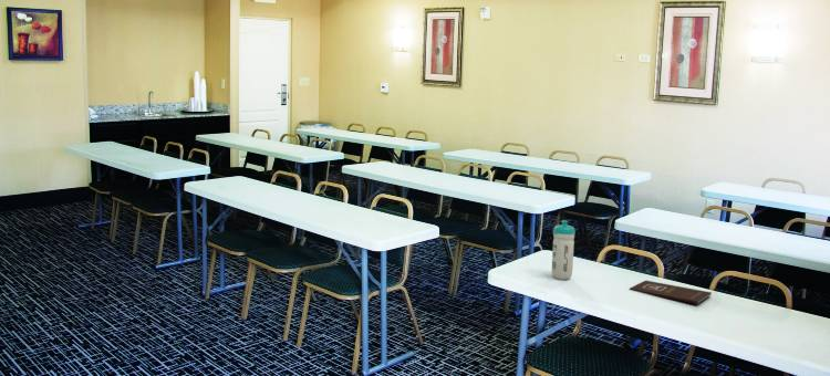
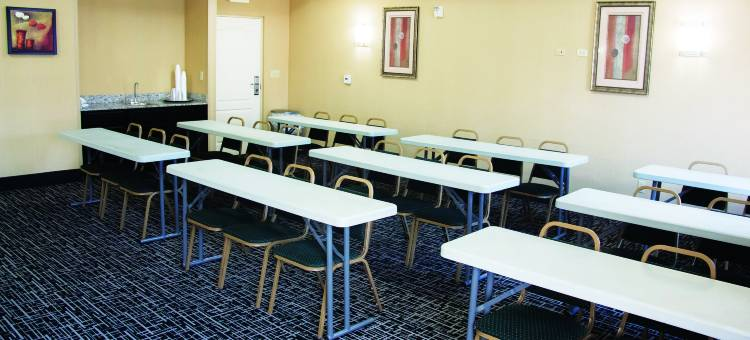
- water bottle (562, 249)
- book (670, 291)
